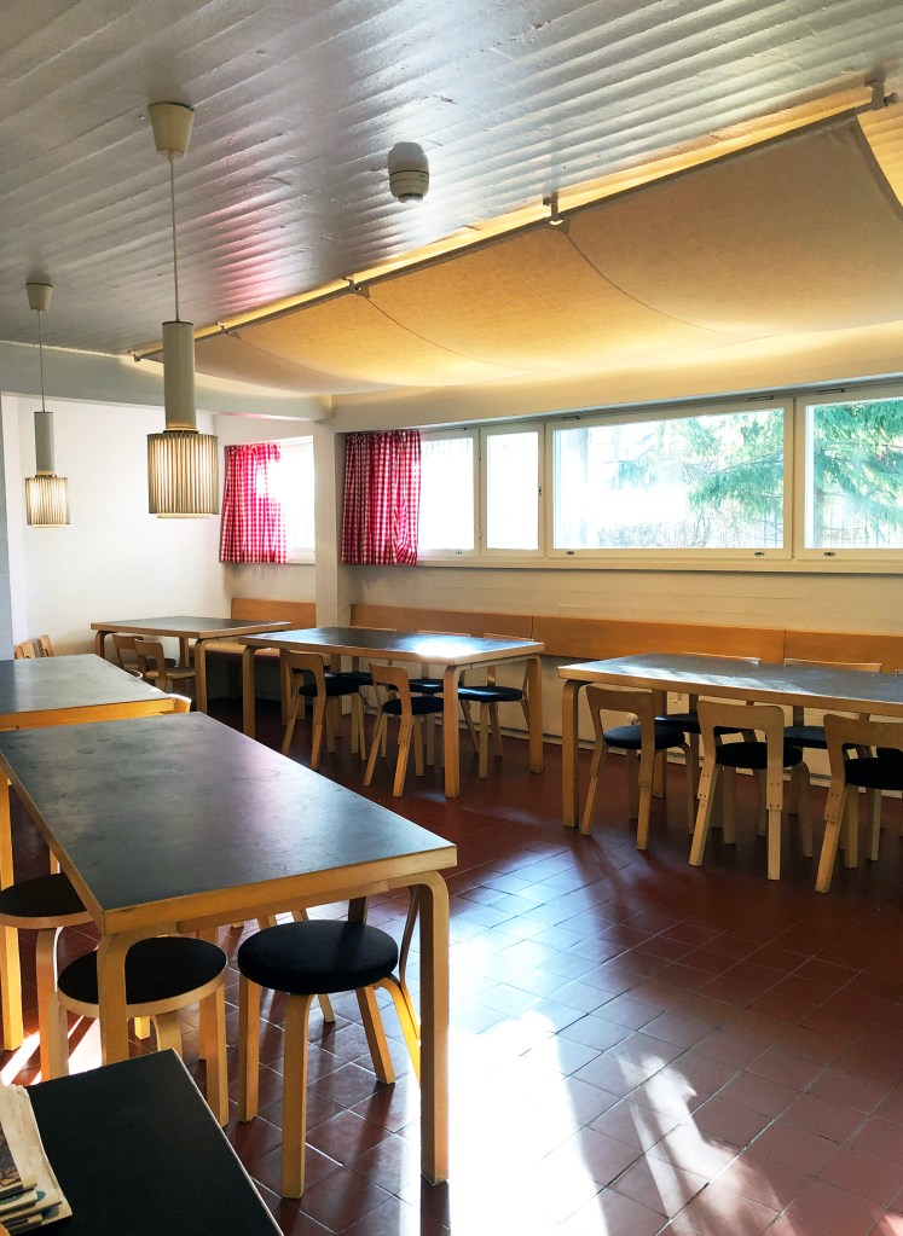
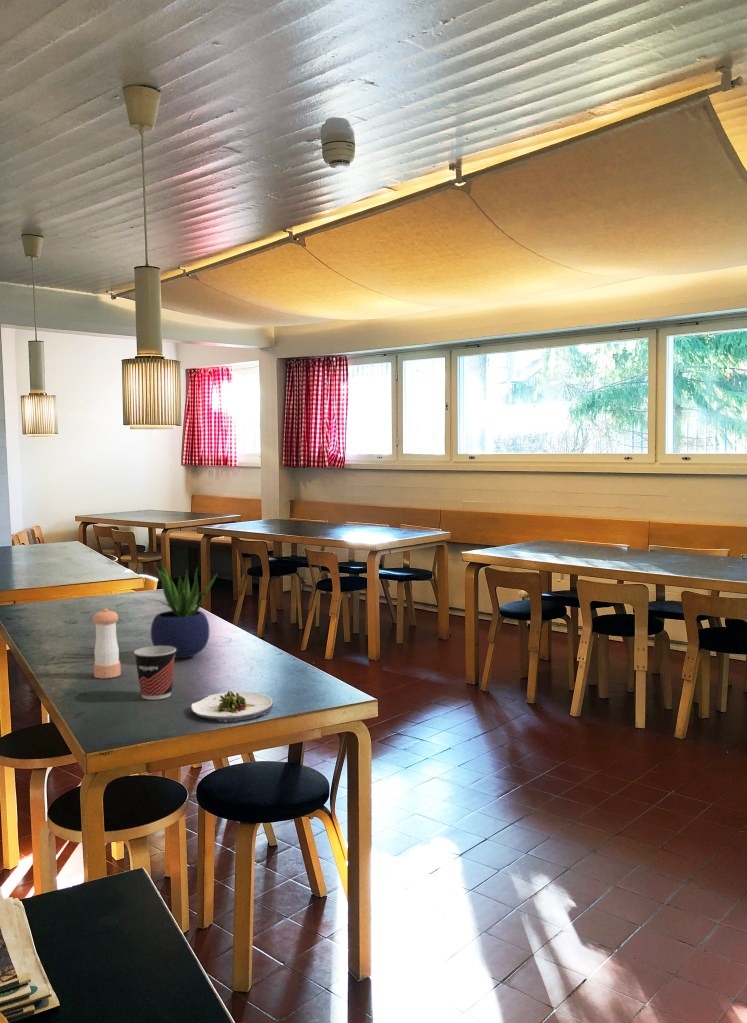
+ salad plate (233, 700)
+ pepper shaker (106, 641)
+ cup (155, 673)
+ potted plant (184, 607)
